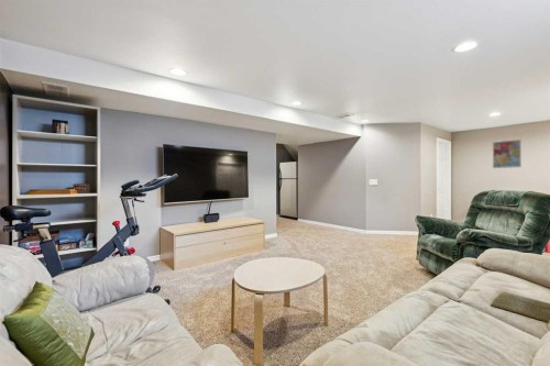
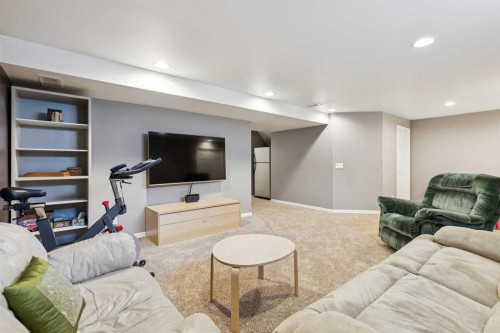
- wall art (506, 154)
- book (522, 303)
